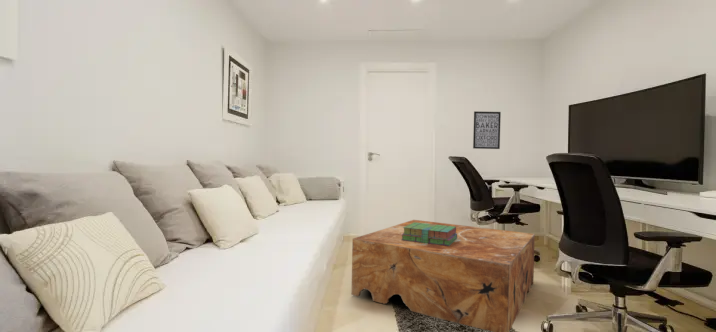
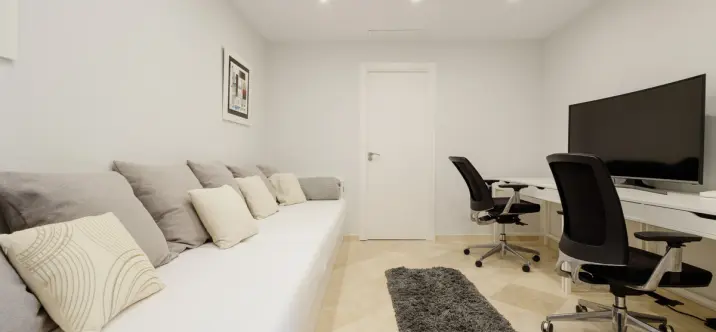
- coffee table (448, 262)
- stack of books (429, 232)
- wall art (486, 130)
